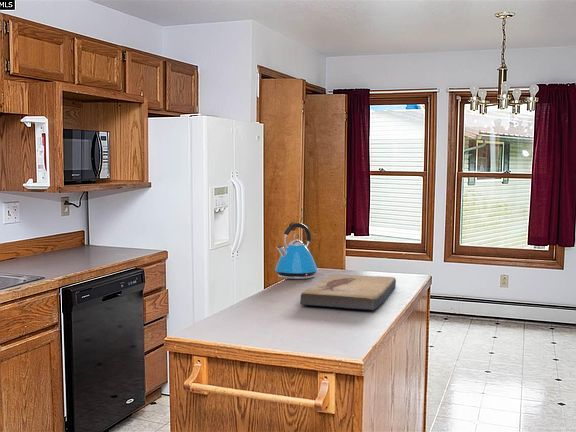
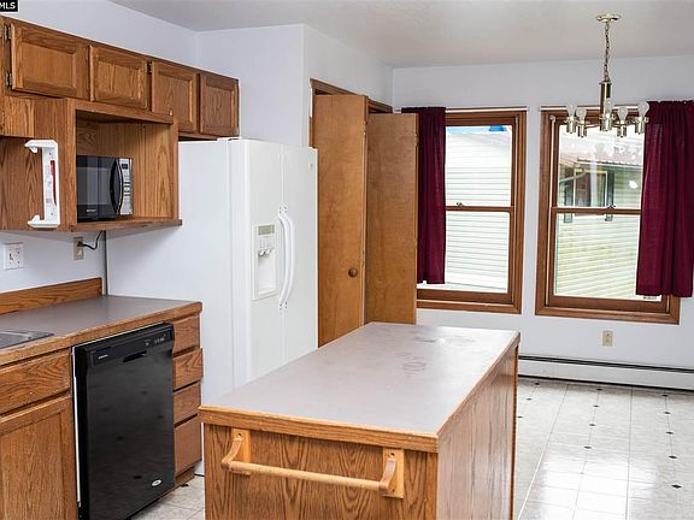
- kettle (297, 249)
- fish fossil (351, 289)
